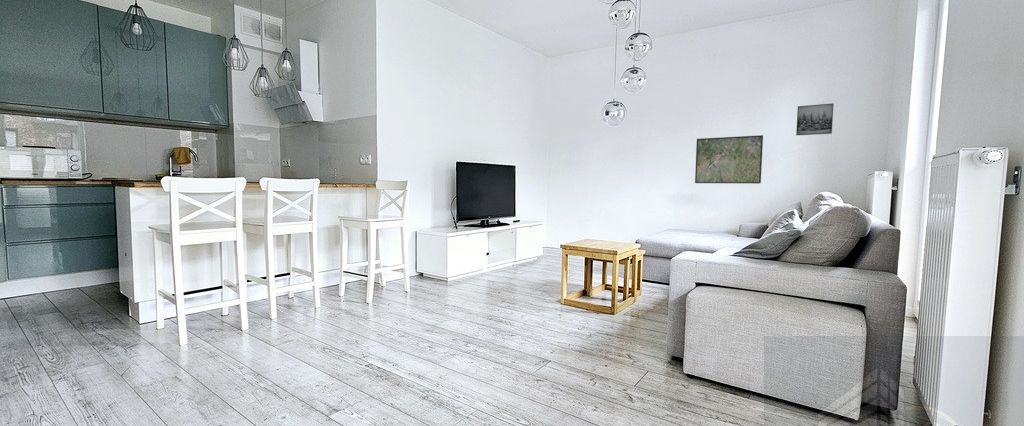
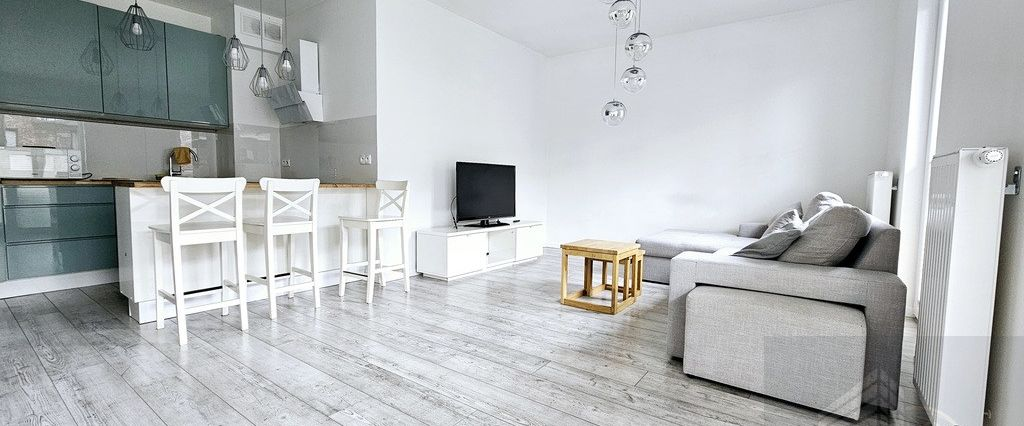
- wall art (814, 119)
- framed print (727, 160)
